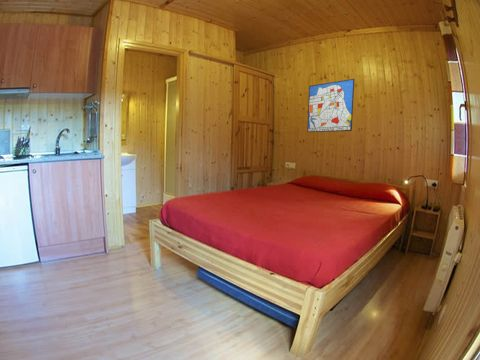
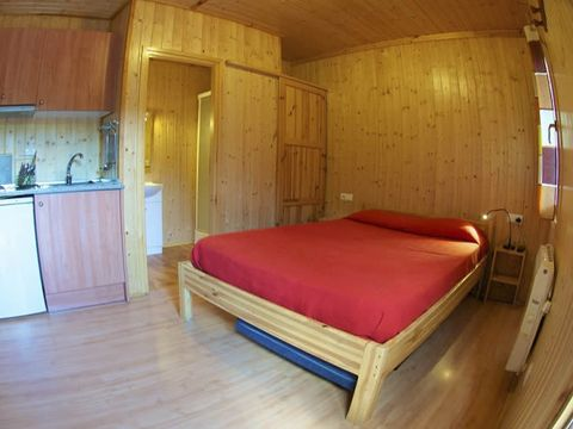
- wall art (329, 107)
